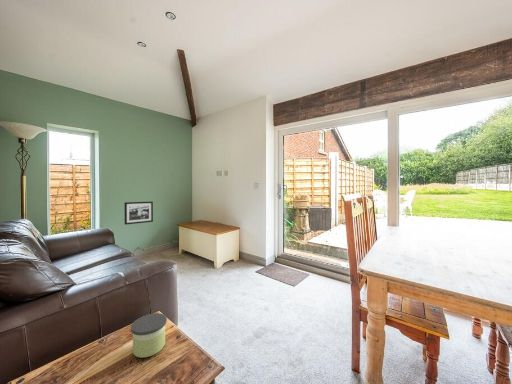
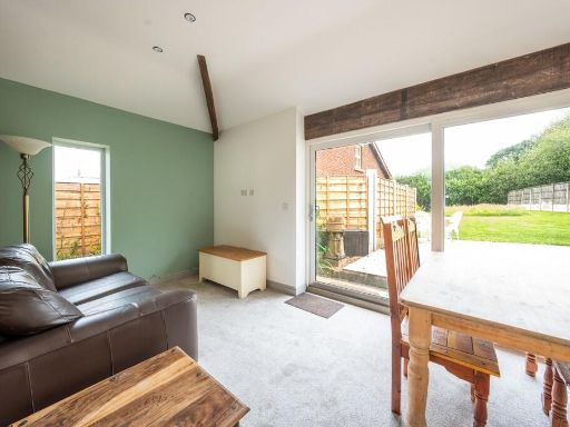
- picture frame (139, 212)
- candle (149, 335)
